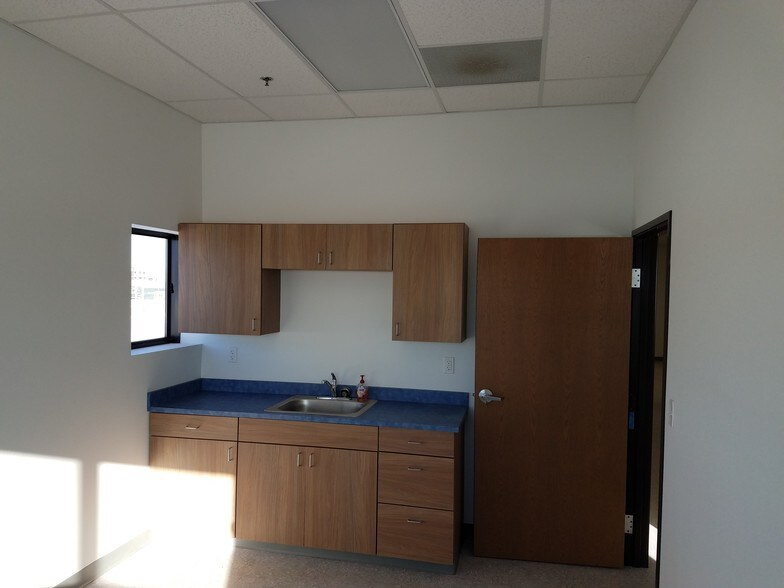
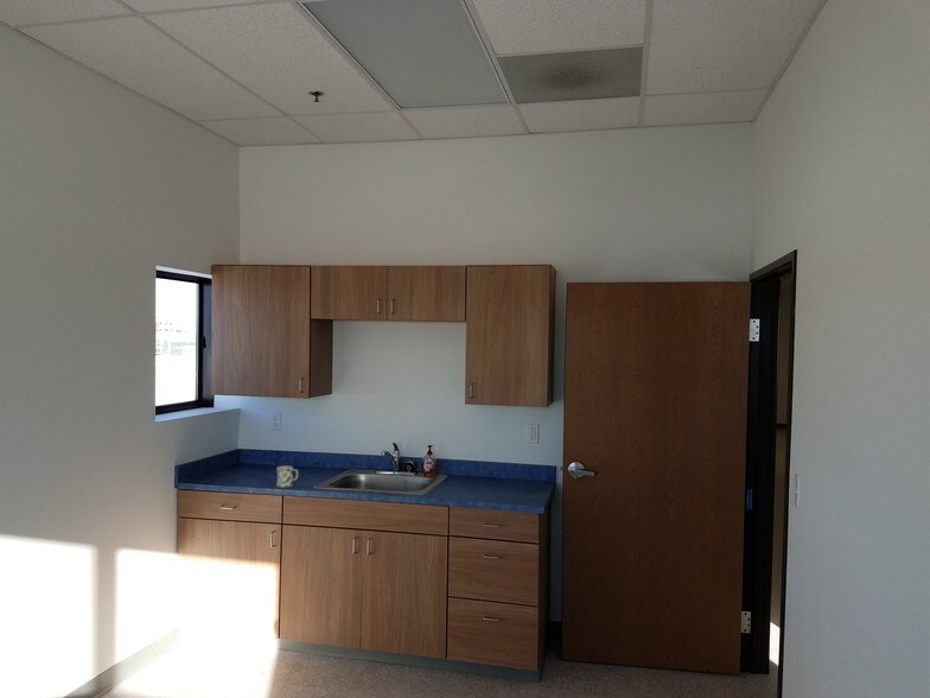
+ mug (287, 475)
